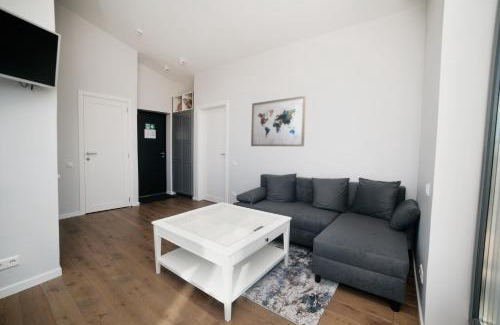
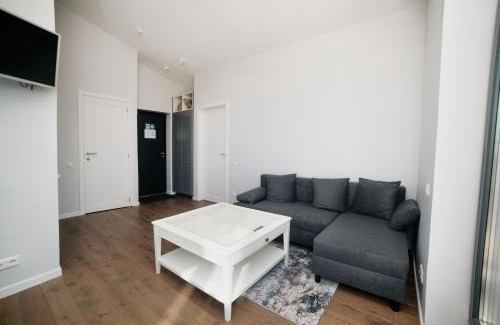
- wall art (276, 123)
